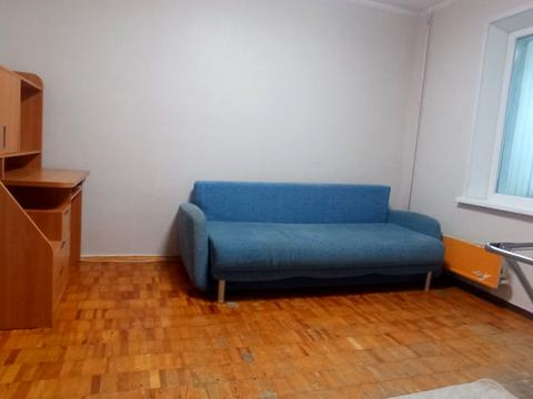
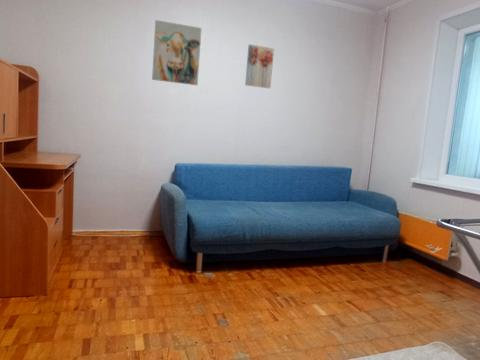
+ wall art (259, 66)
+ wall art (176, 53)
